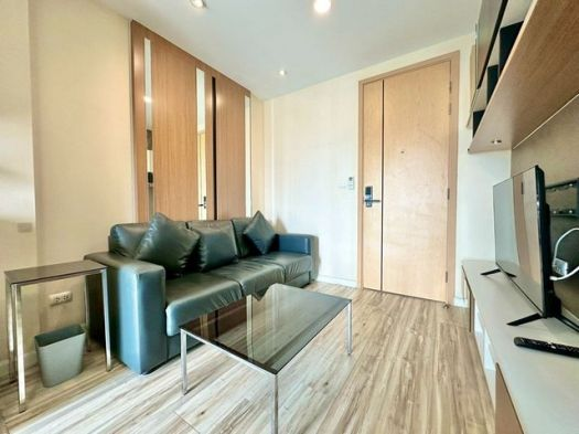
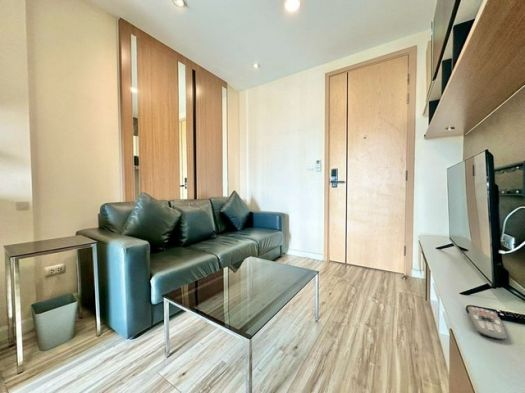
+ remote control (486, 322)
